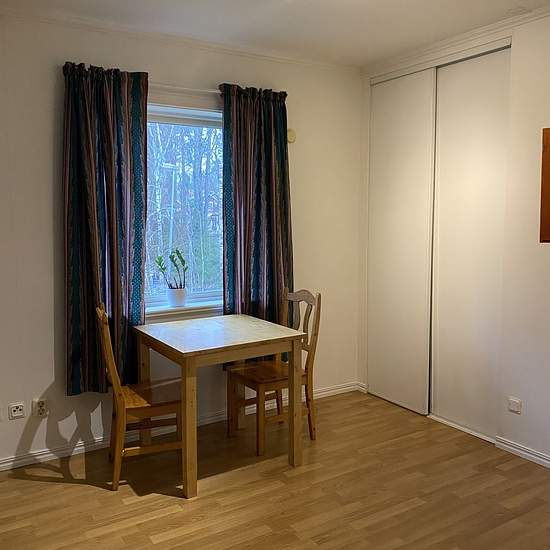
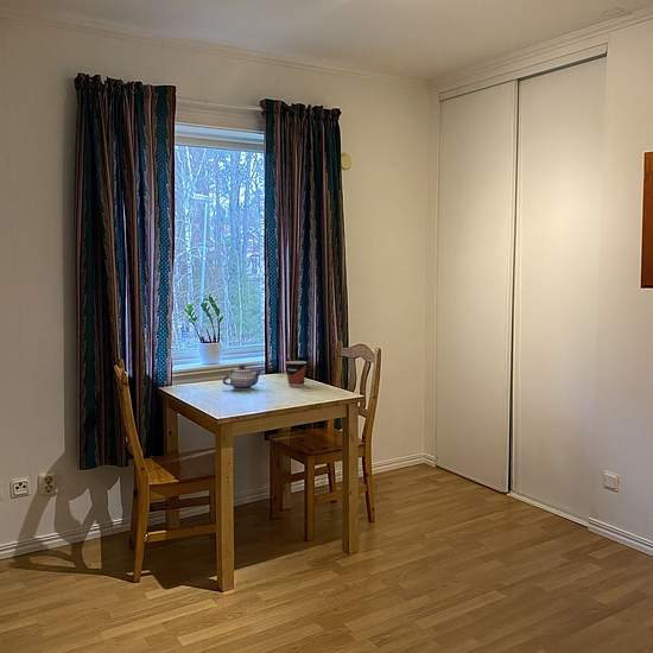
+ teapot (242, 376)
+ cup (296, 373)
